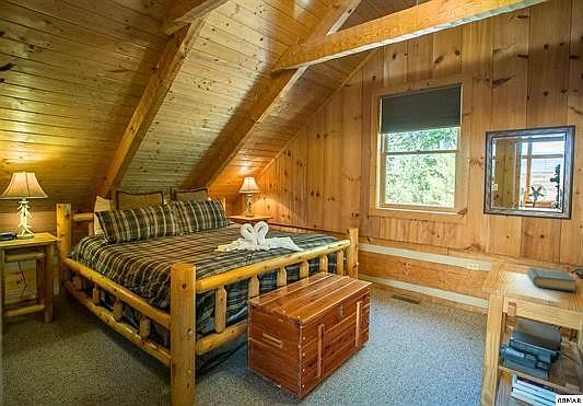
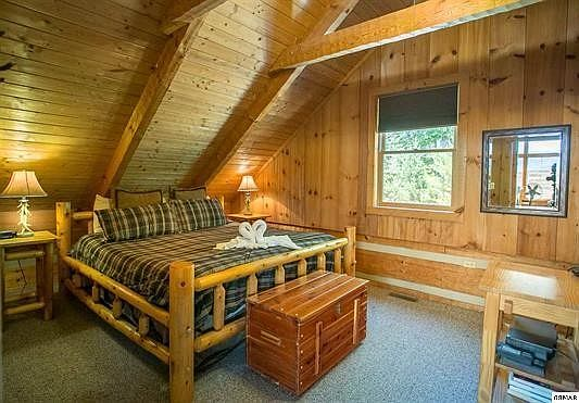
- hardback book (549, 278)
